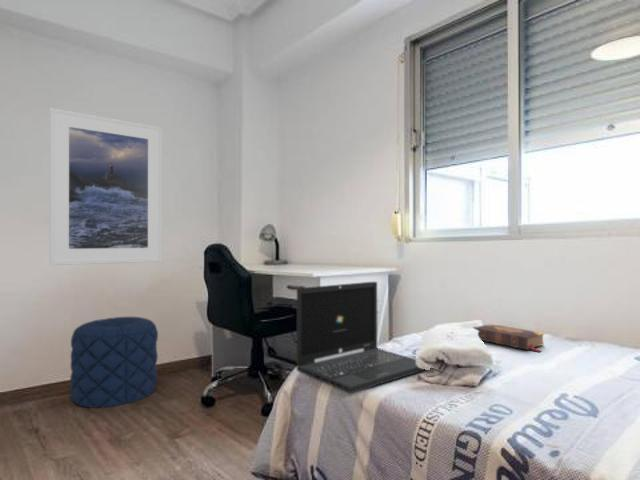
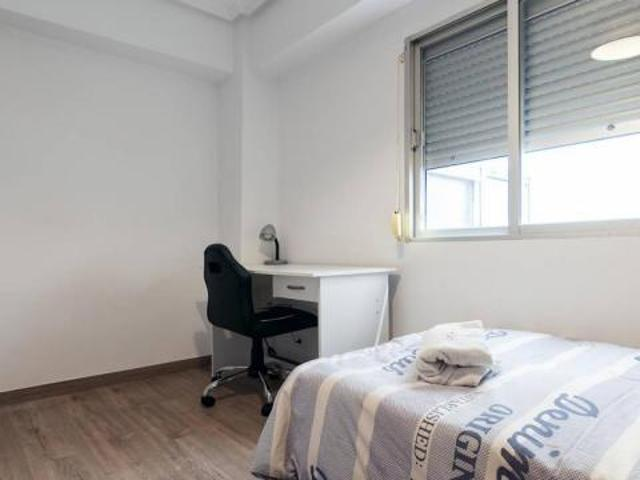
- book (511, 336)
- laptop (364, 329)
- pouf (115, 357)
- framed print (110, 190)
